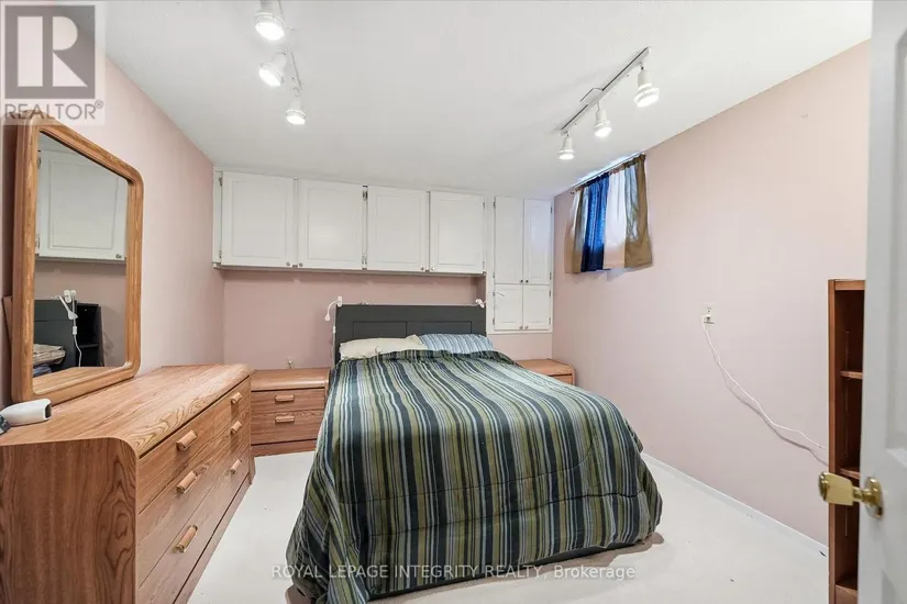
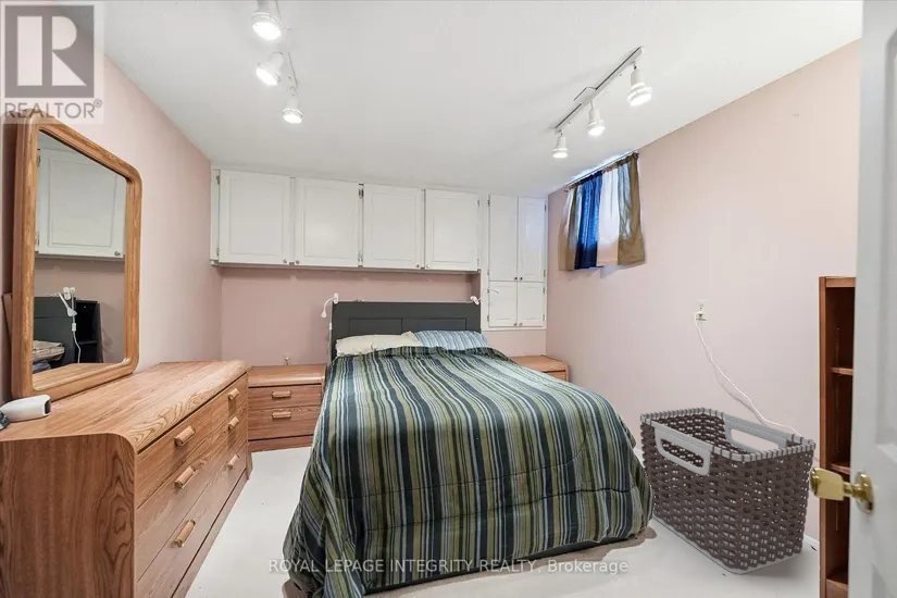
+ clothes hamper (718, 477)
